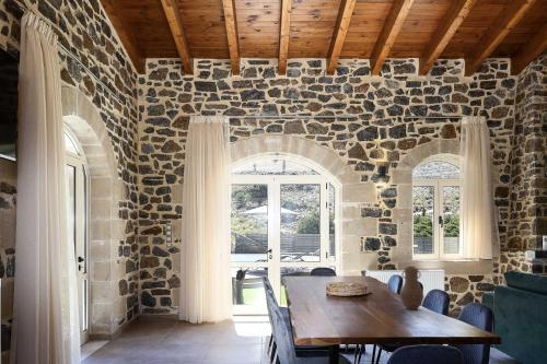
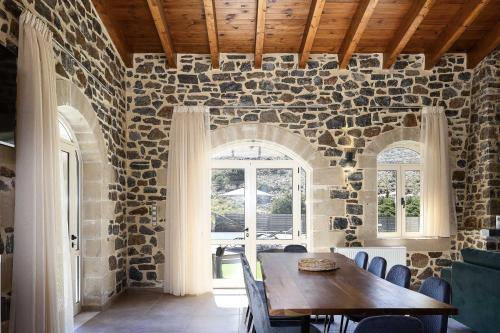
- vase (411, 287)
